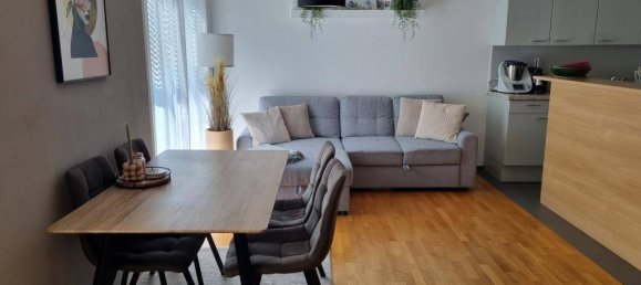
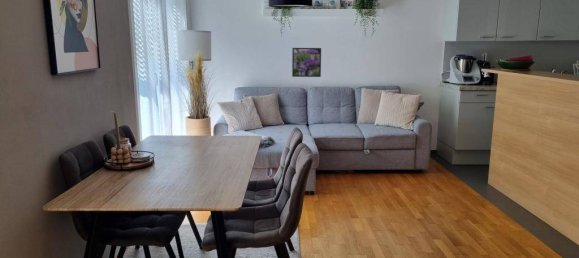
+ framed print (306, 62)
